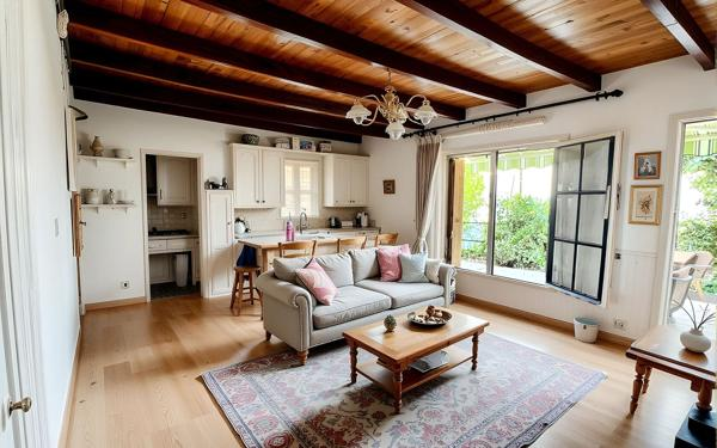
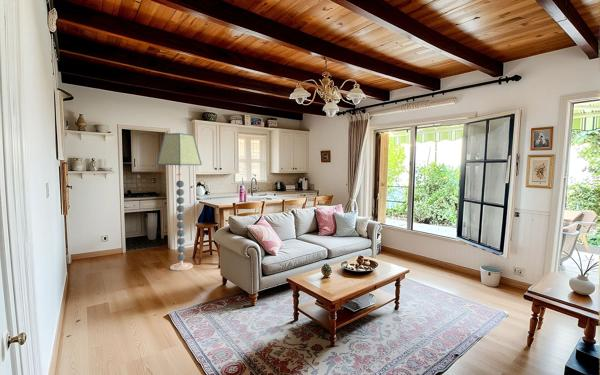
+ floor lamp (180, 201)
